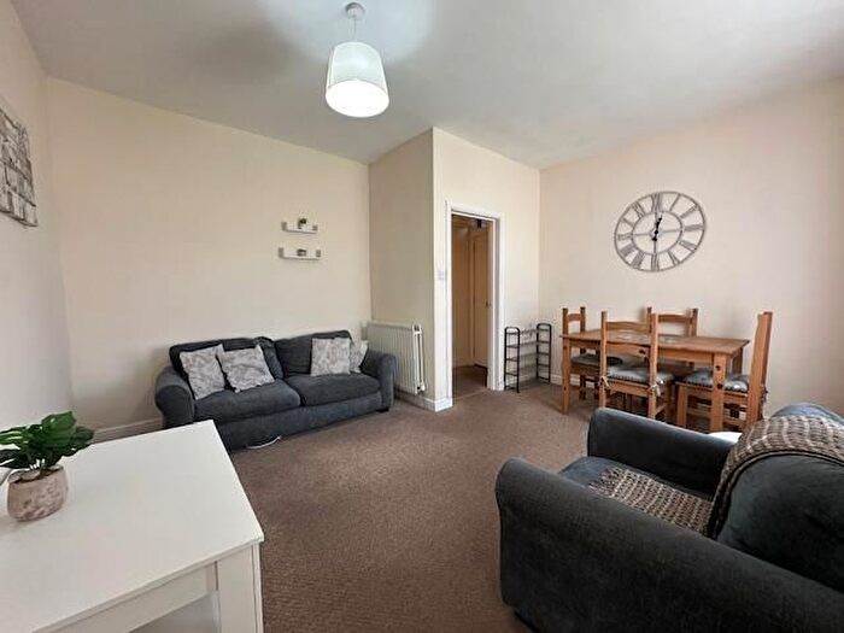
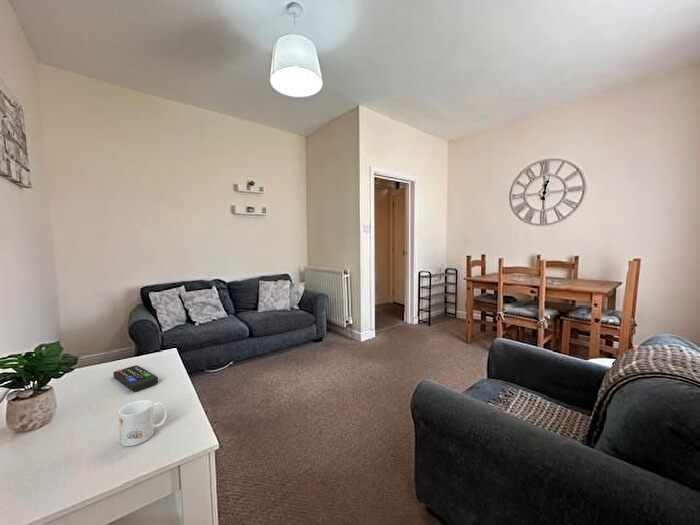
+ remote control (135, 376)
+ mug (144, 419)
